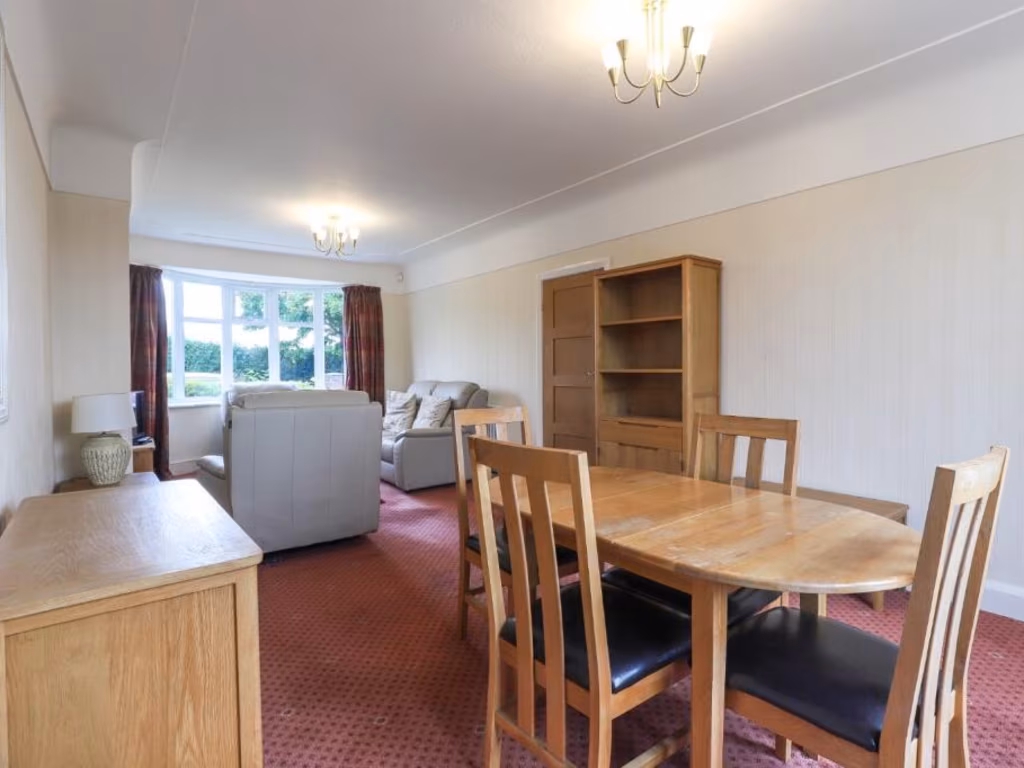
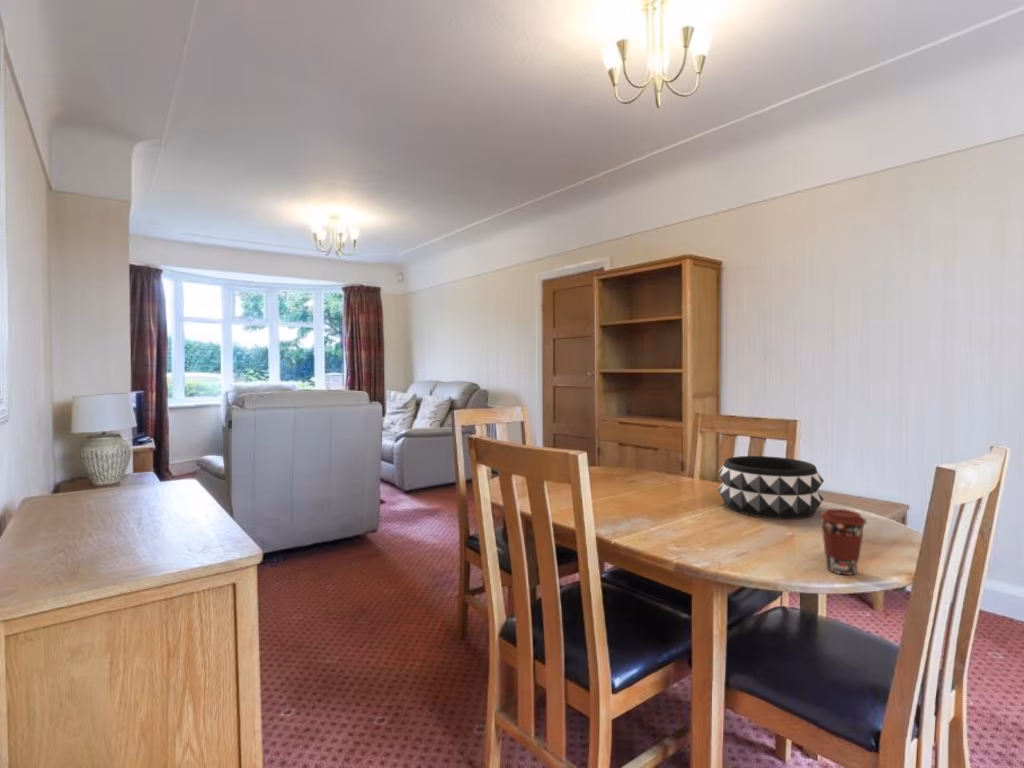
+ decorative bowl (768, 485)
+ coffee cup (842, 541)
